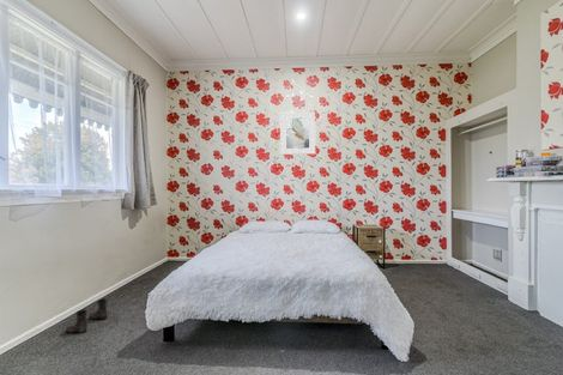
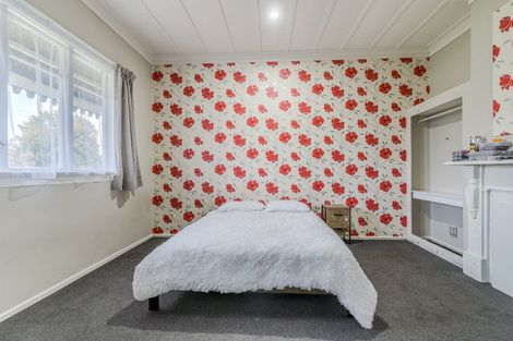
- boots (85, 314)
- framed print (297, 133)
